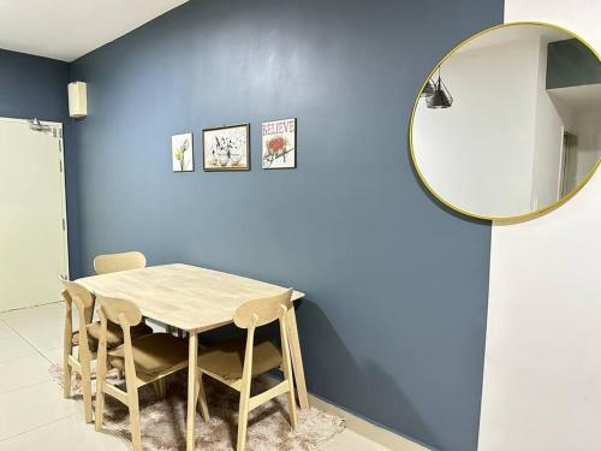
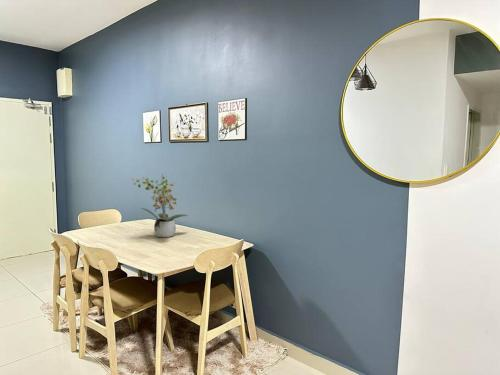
+ potted plant (162, 206)
